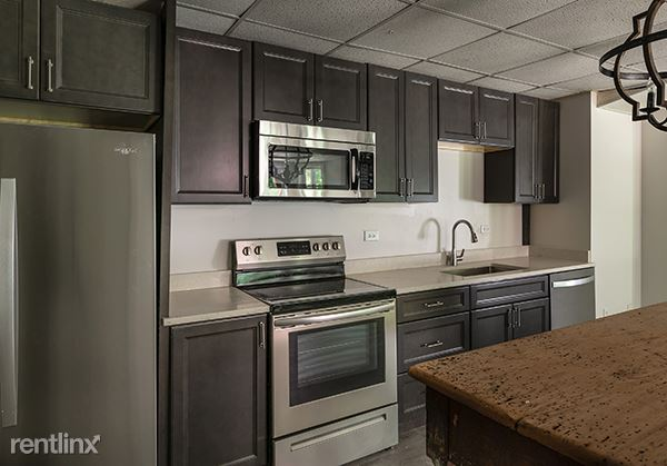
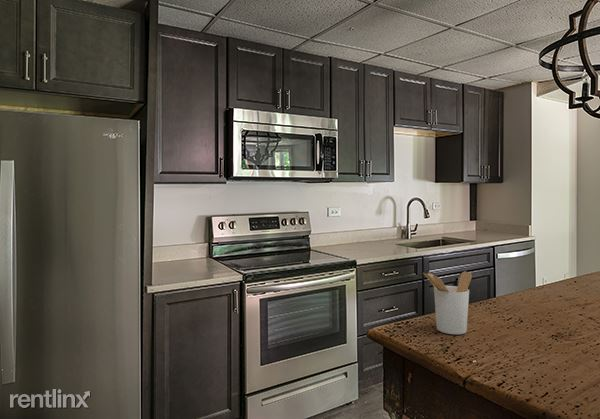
+ utensil holder (445, 300)
